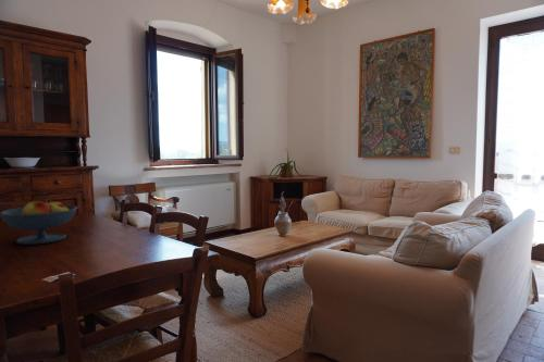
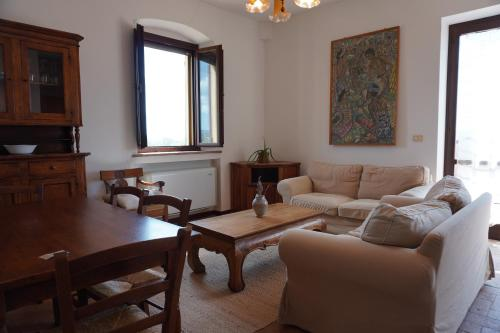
- fruit bowl (40, 219)
